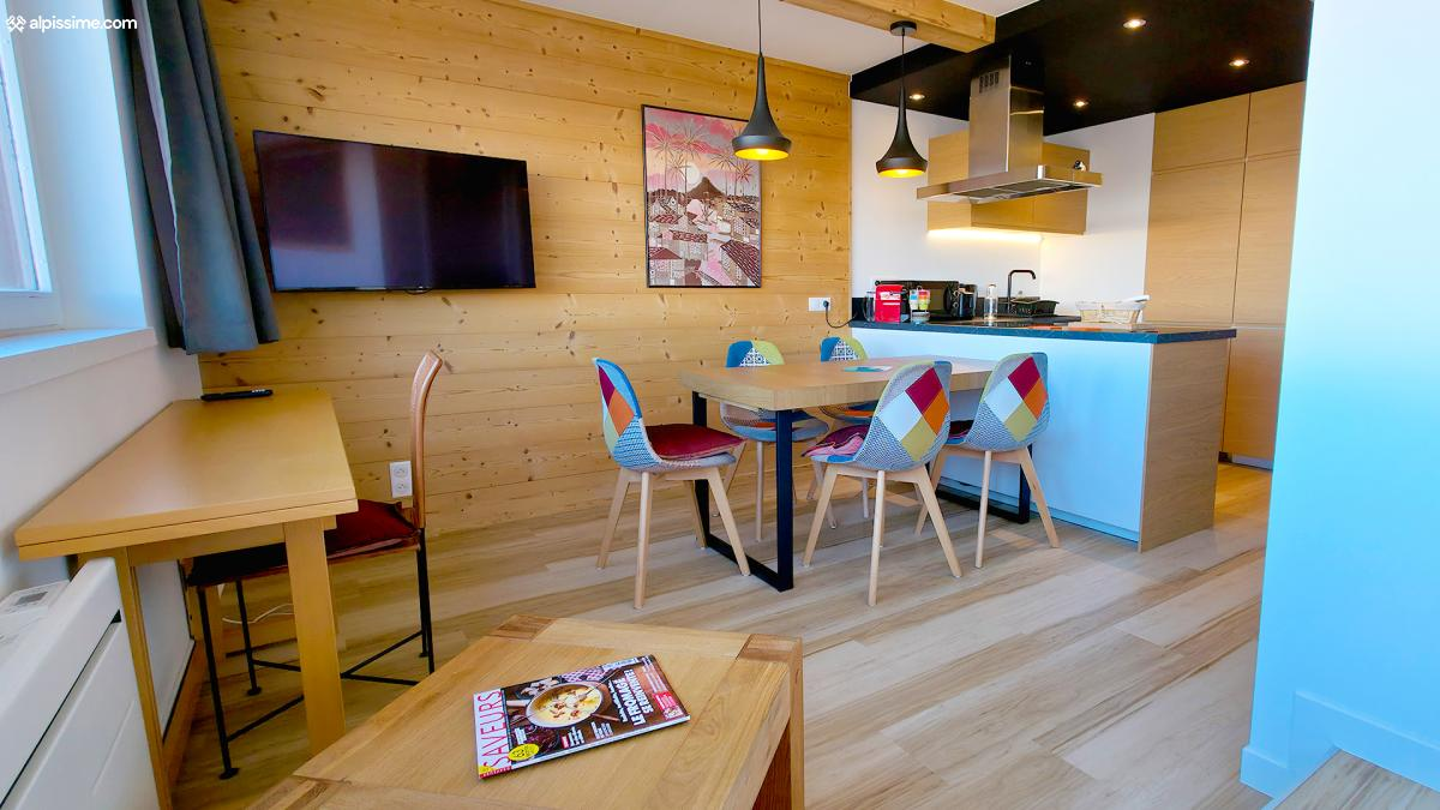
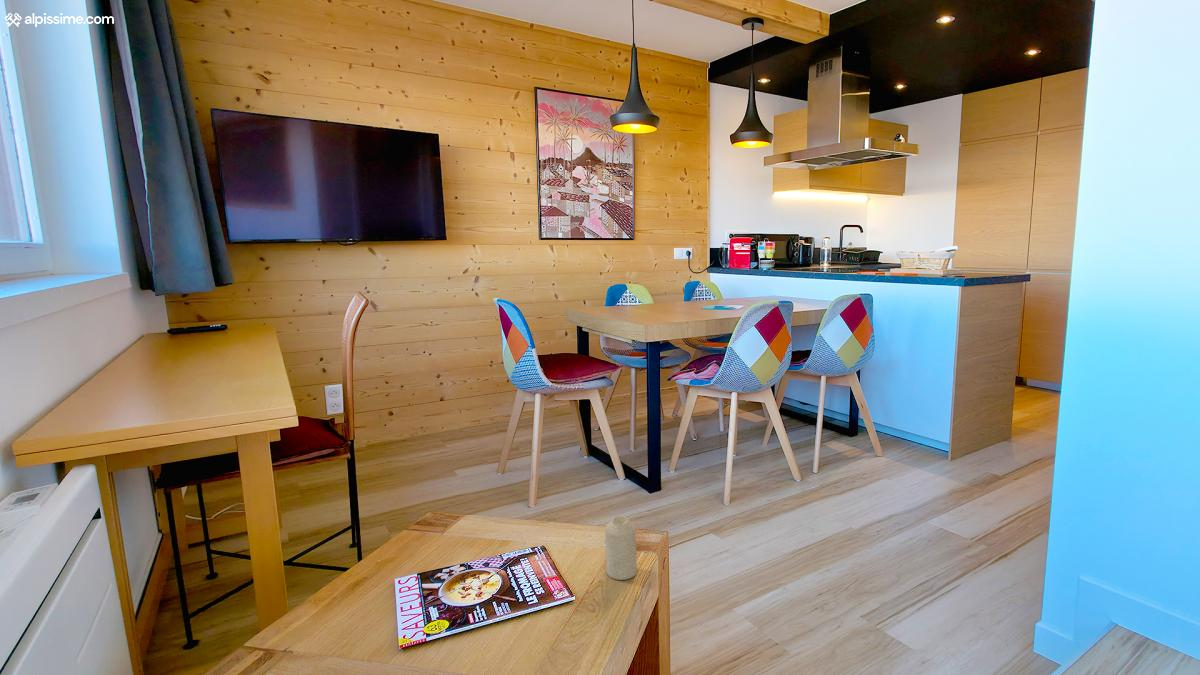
+ candle (620, 546)
